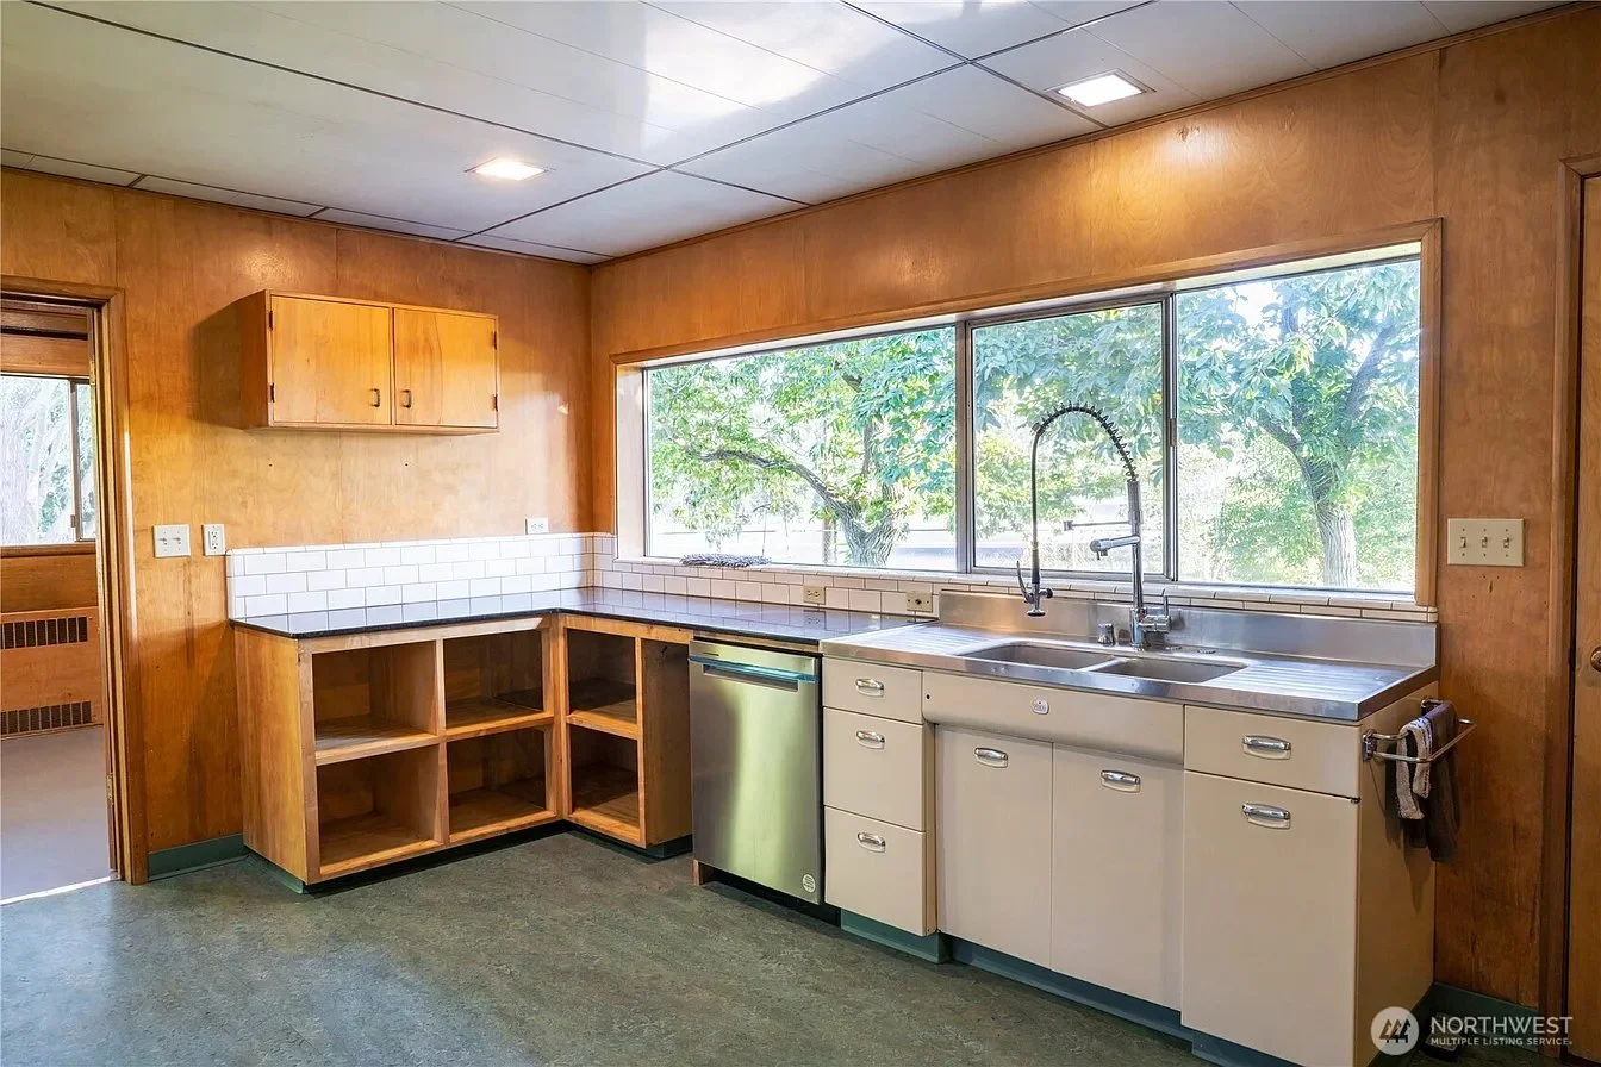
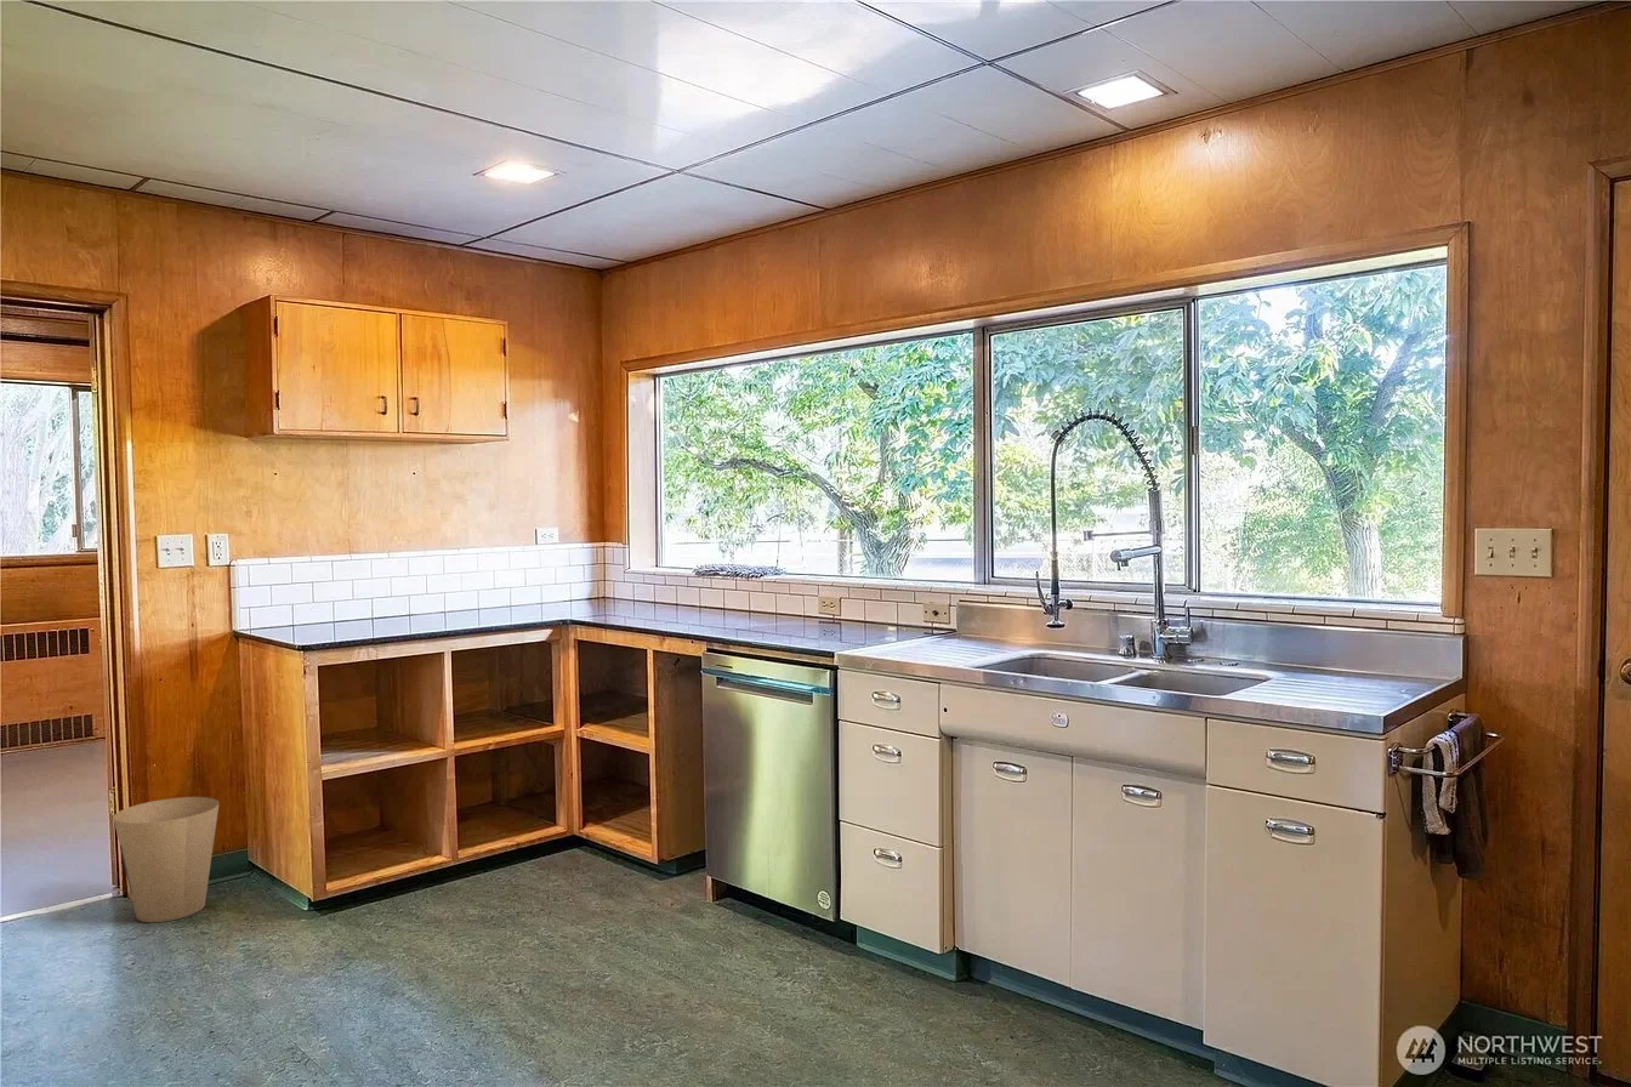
+ trash can (169, 860)
